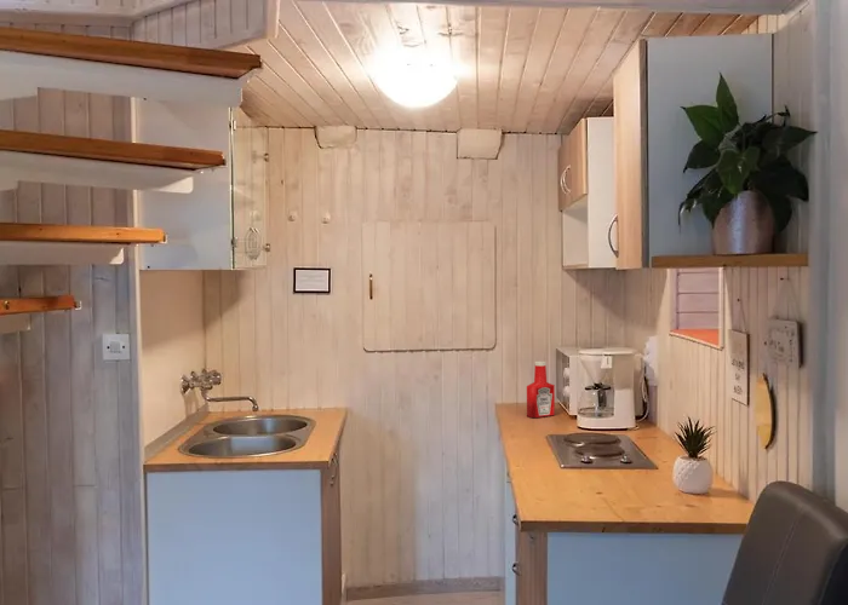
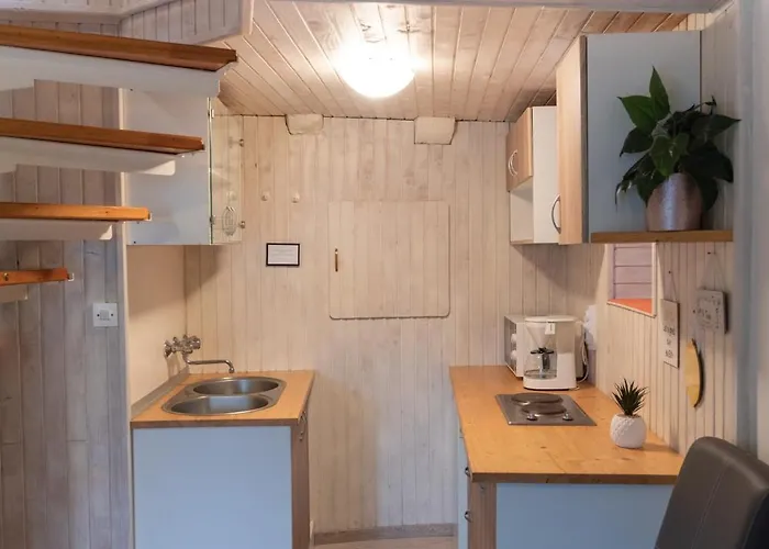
- soap bottle (540, 388)
